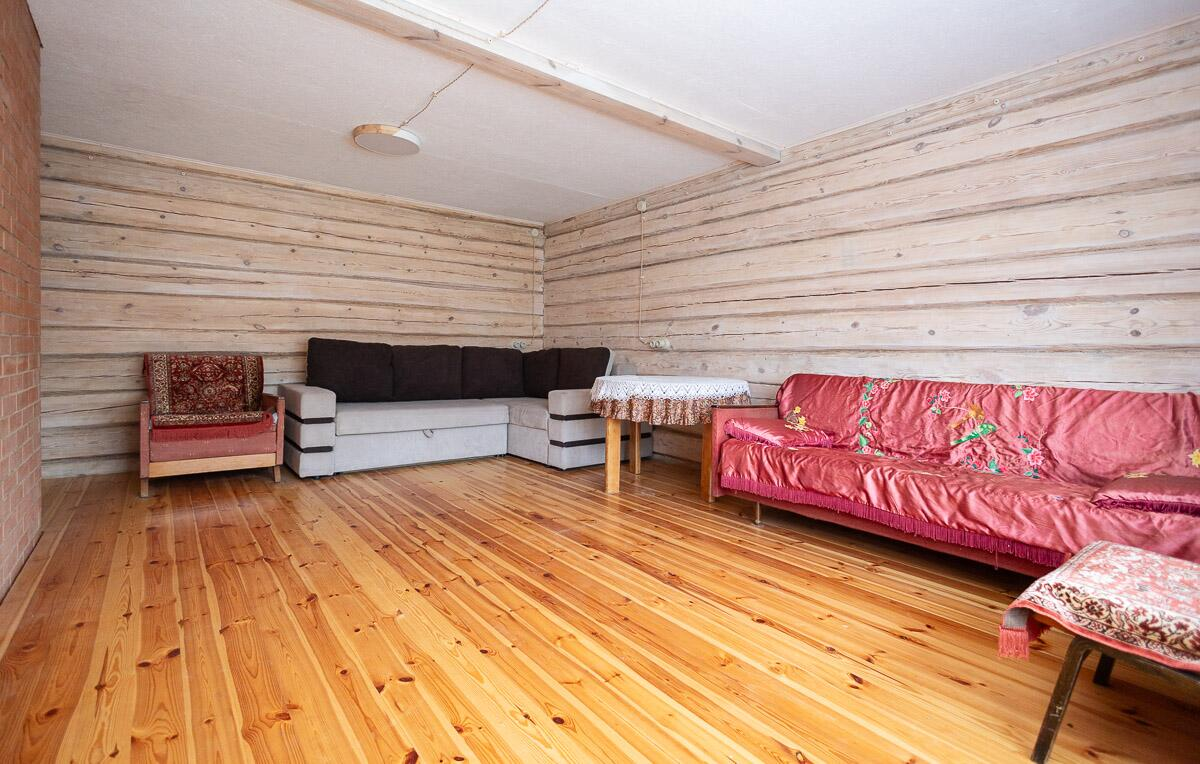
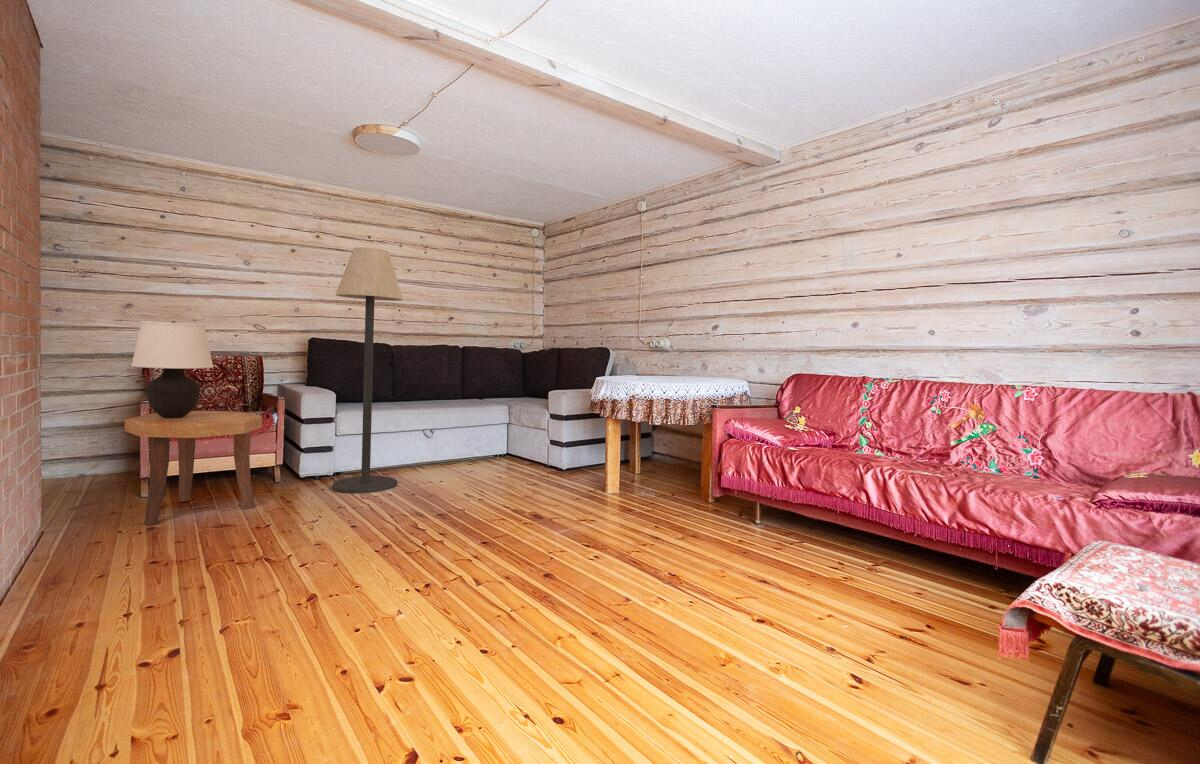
+ table lamp (173, 369)
+ side table (193, 463)
+ floor lamp (368, 369)
